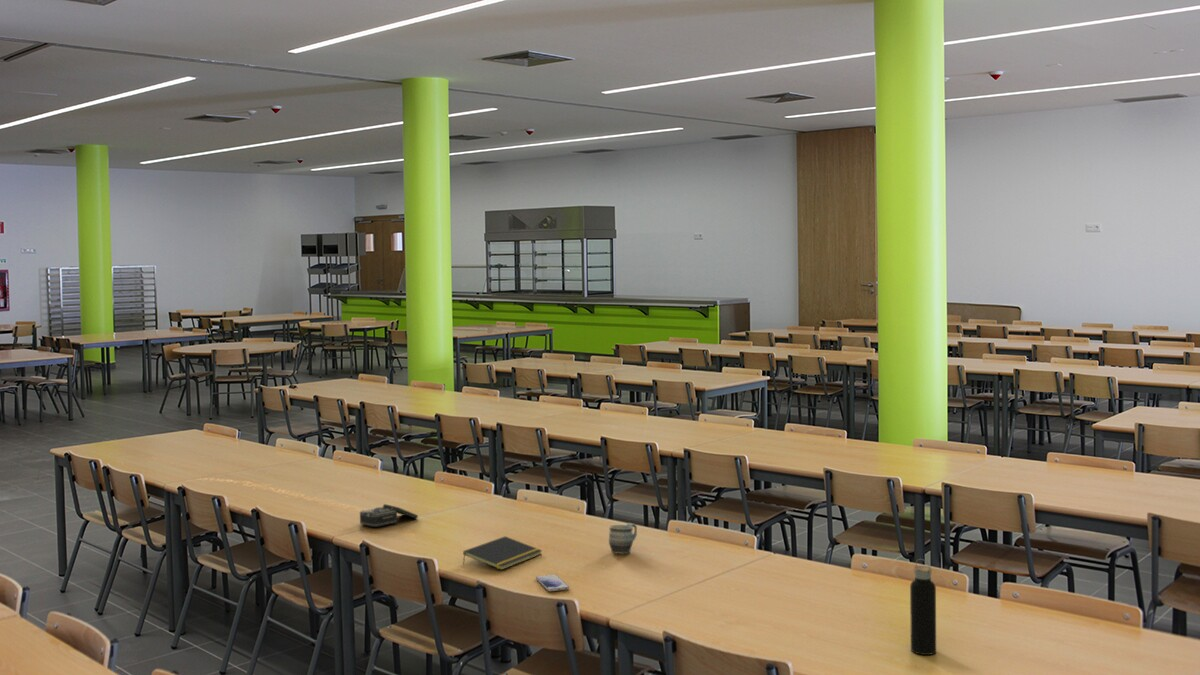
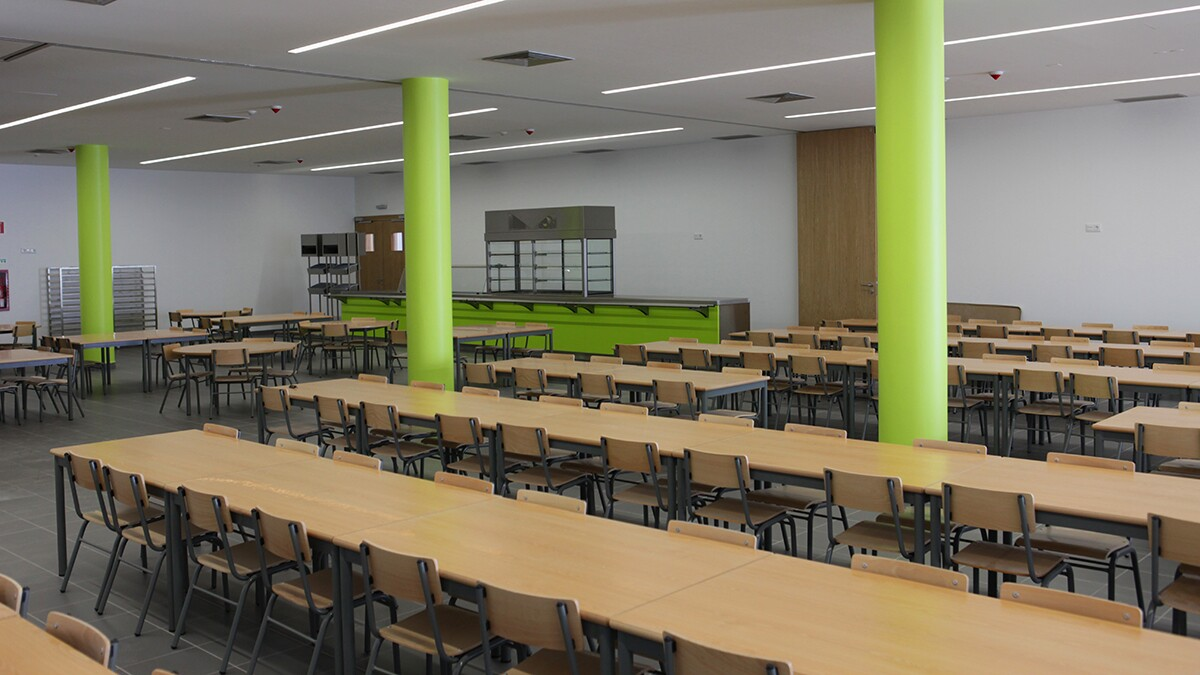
- lunch box (388, 513)
- water bottle (923, 605)
- smartphone (552, 582)
- notepad (503, 552)
- mug (623, 538)
